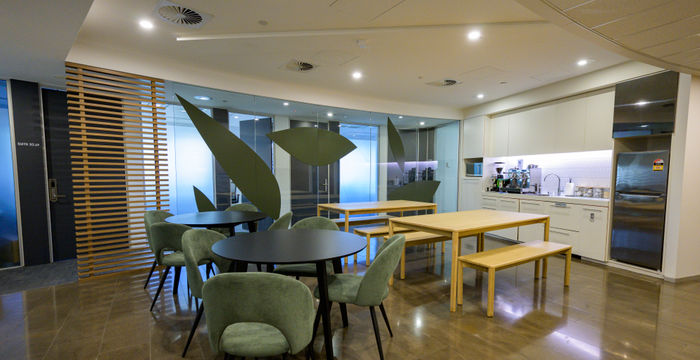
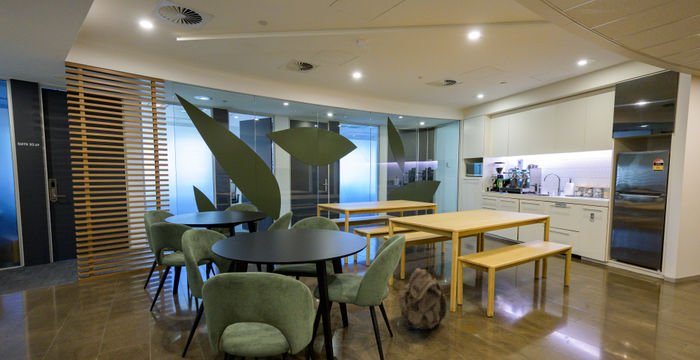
+ backpack (421, 293)
